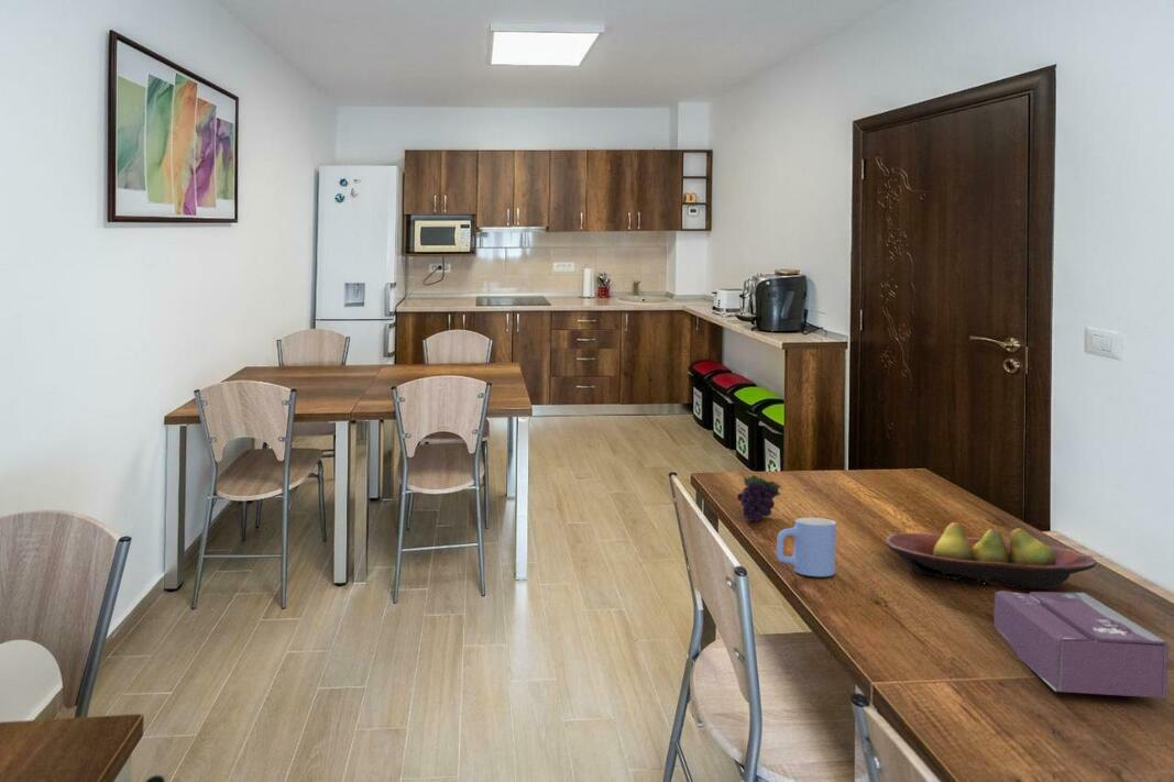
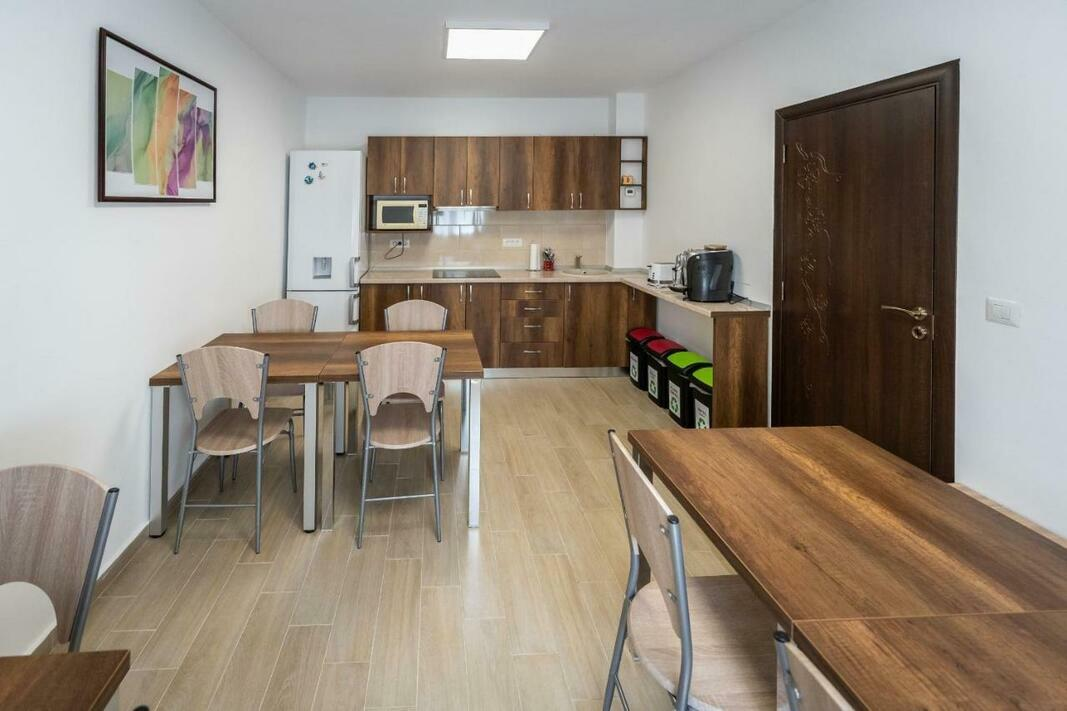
- fruit (759, 496)
- mug (805, 546)
- fruit bowl (985, 551)
- tissue box (1072, 637)
